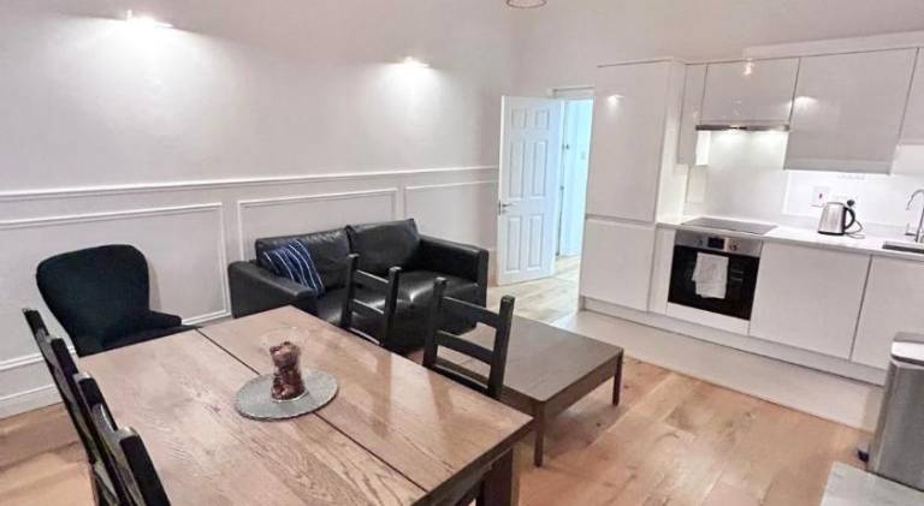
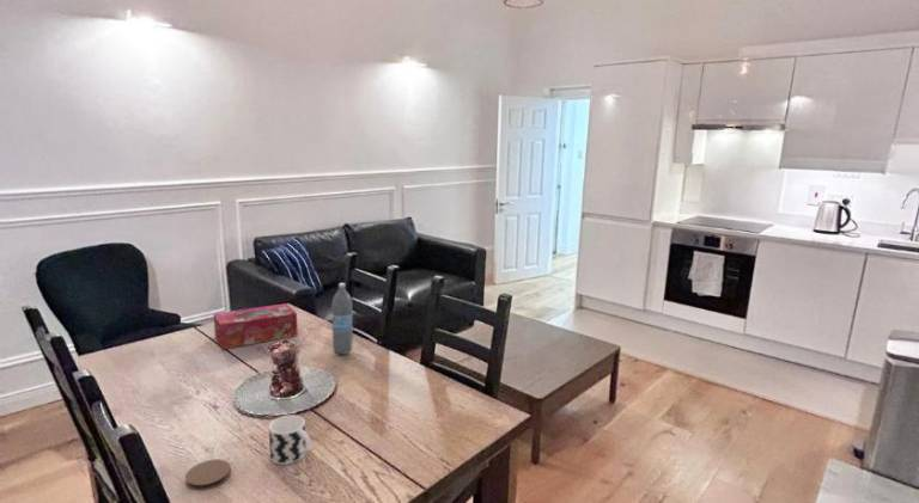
+ water bottle (342, 318)
+ cup (292, 440)
+ coaster (208, 473)
+ tissue box (256, 324)
